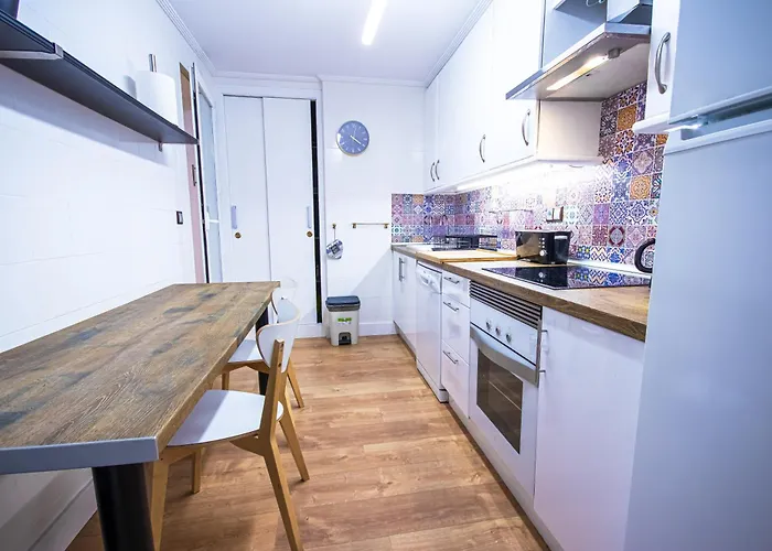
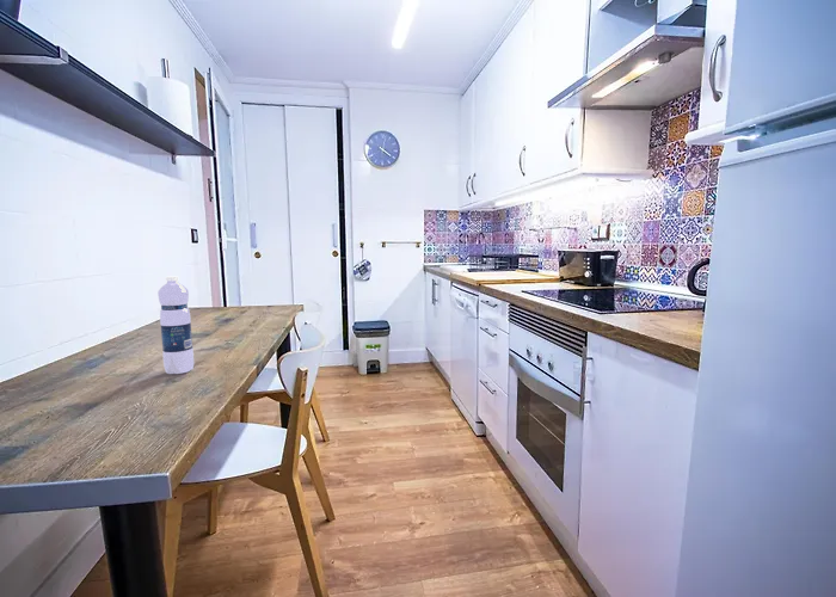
+ water bottle (176, 324)
